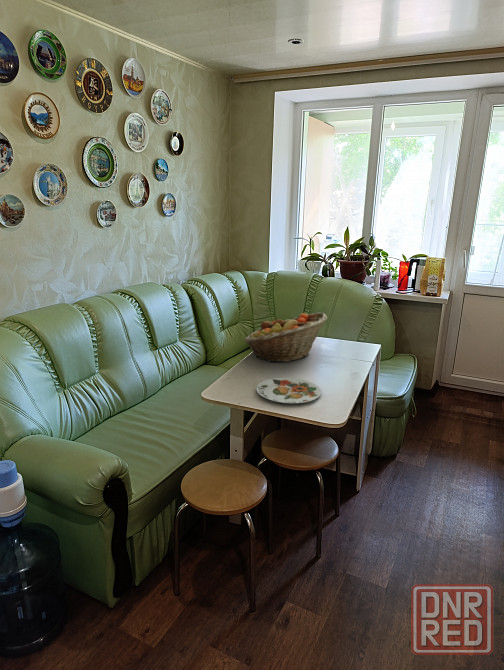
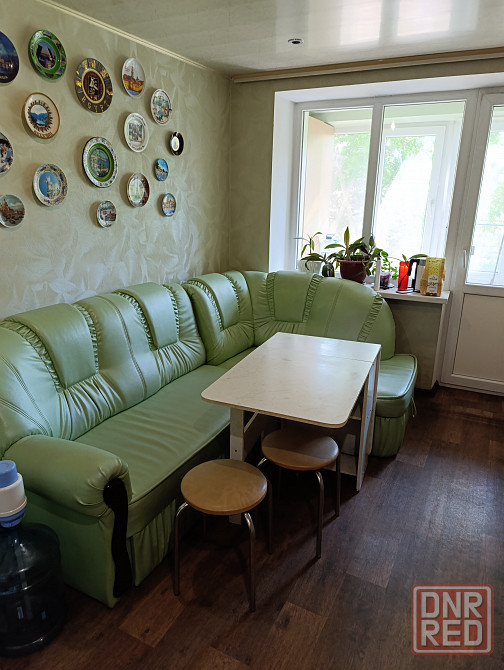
- plate (288, 390)
- fruit basket (286, 333)
